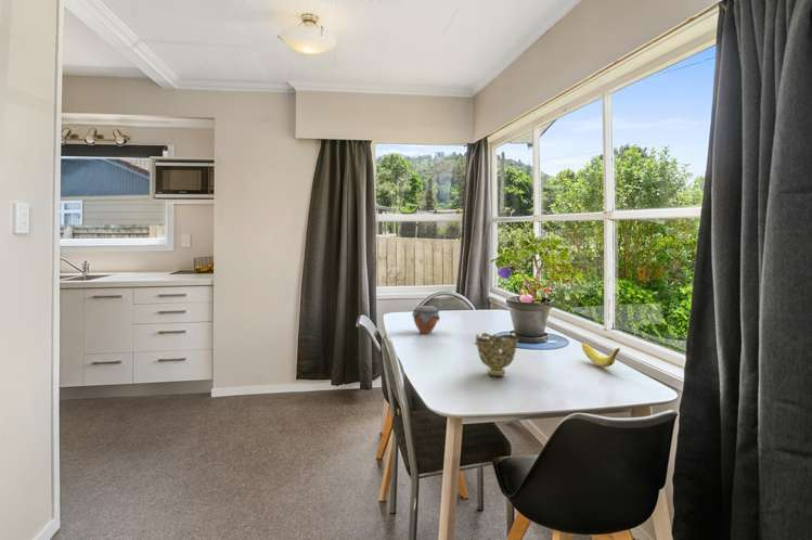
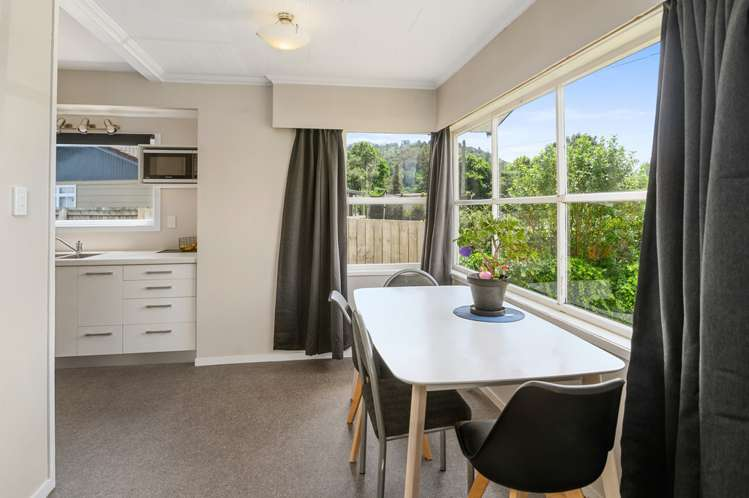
- banana (598, 355)
- jar (425, 319)
- decorative bowl (495, 355)
